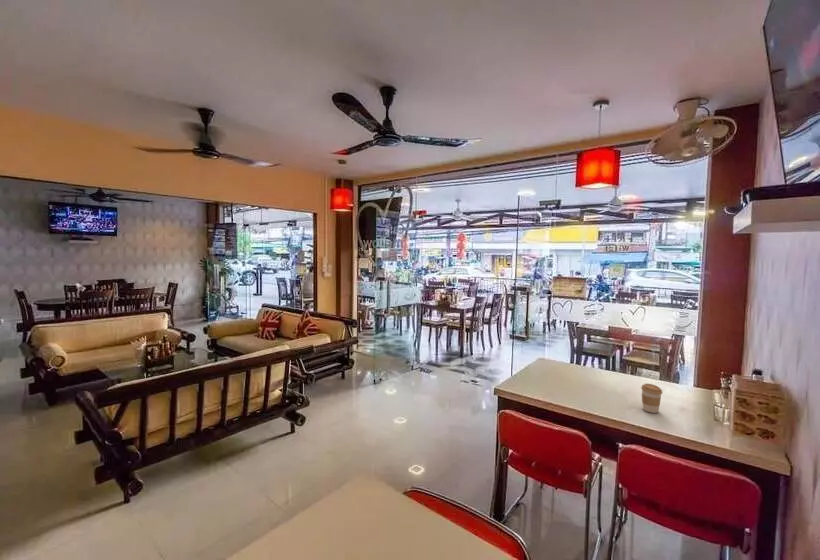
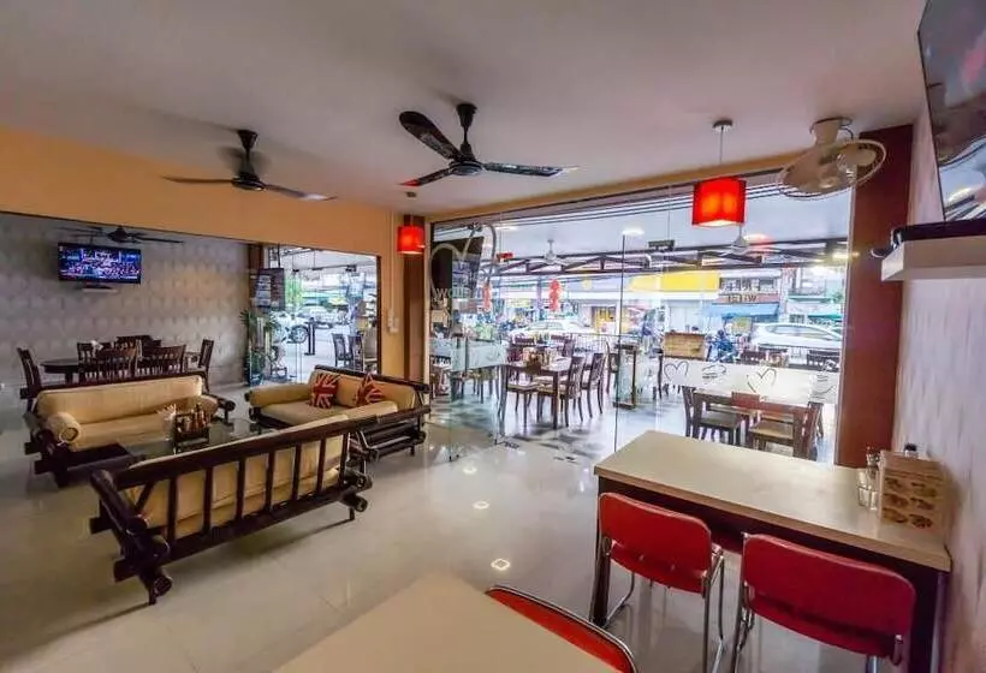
- coffee cup (651, 397)
